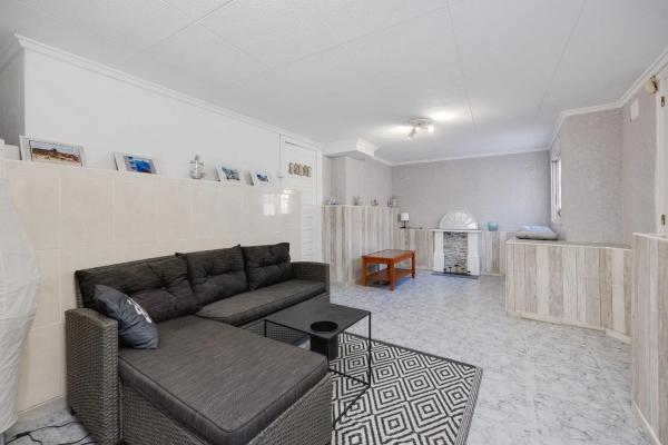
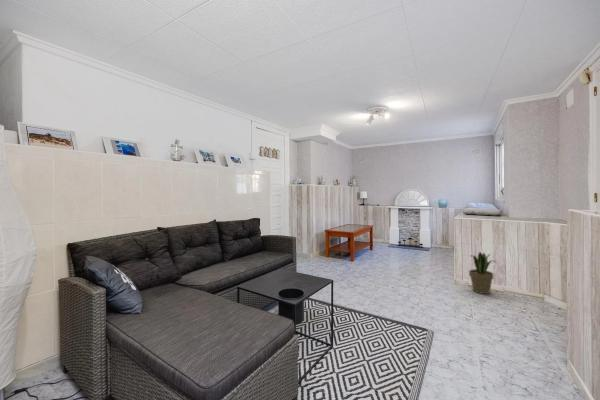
+ potted plant (482, 271)
